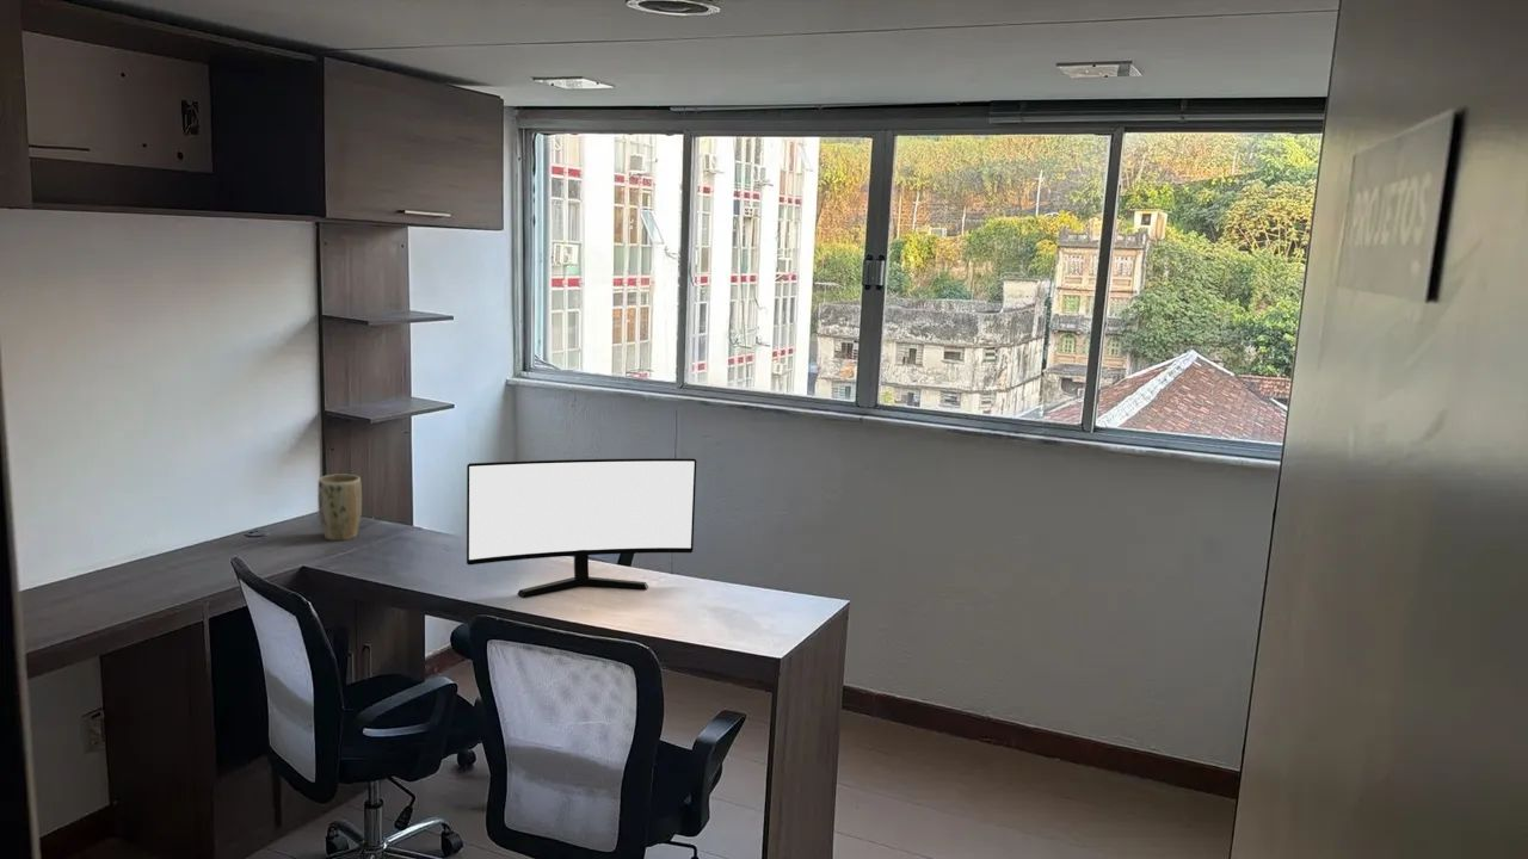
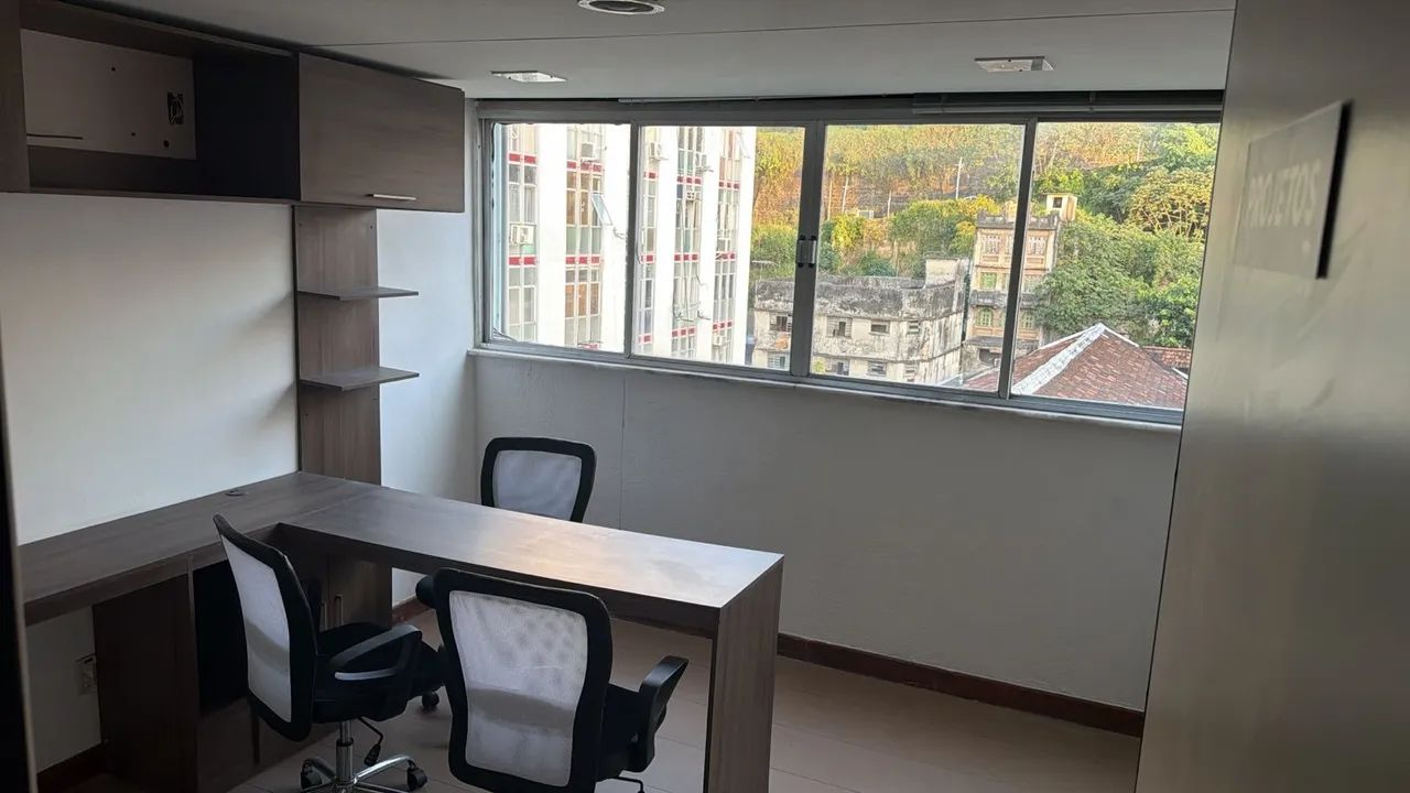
- monitor (584, 524)
- plant pot (340, 507)
